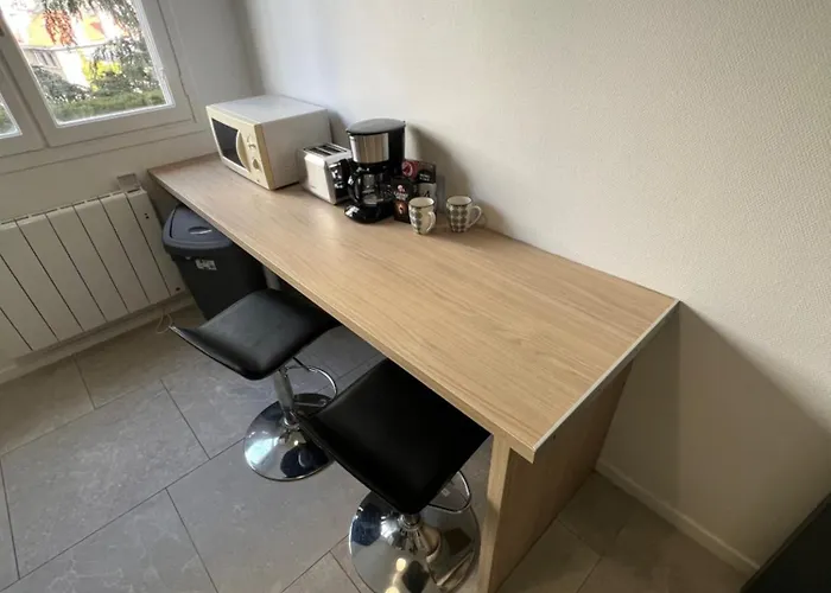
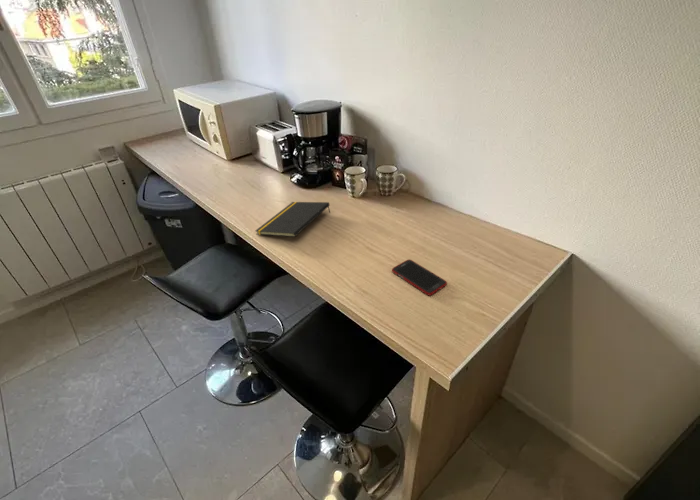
+ notepad (293, 217)
+ cell phone (418, 276)
